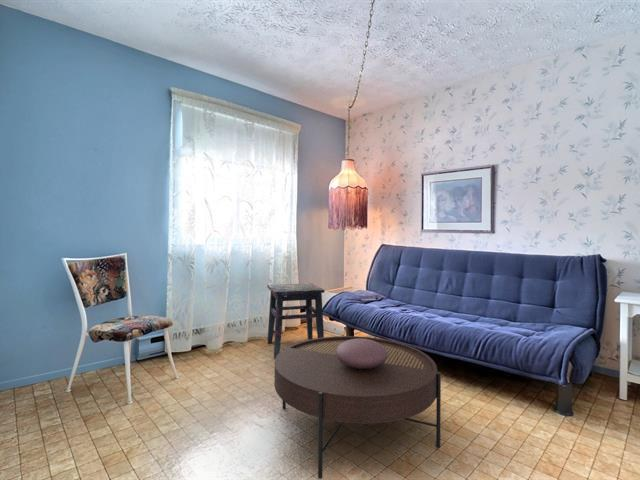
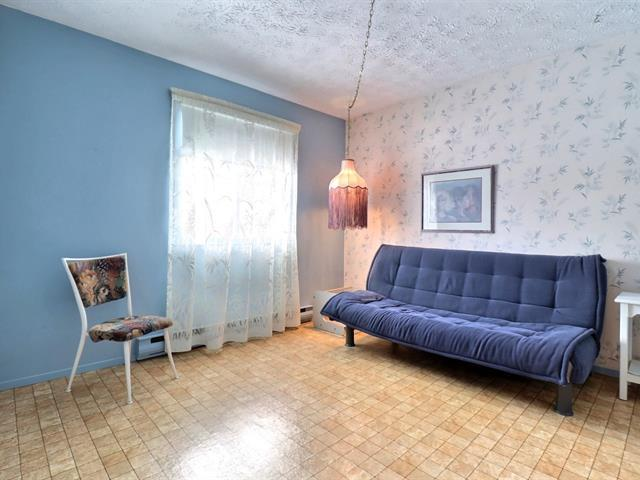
- coffee table (353, 392)
- decorative bowl (361, 352)
- side table (294, 317)
